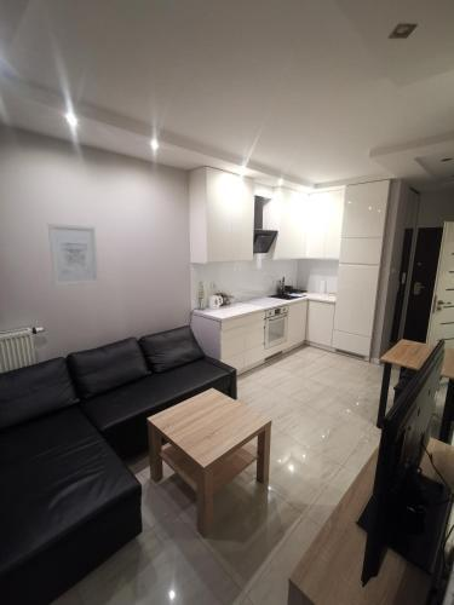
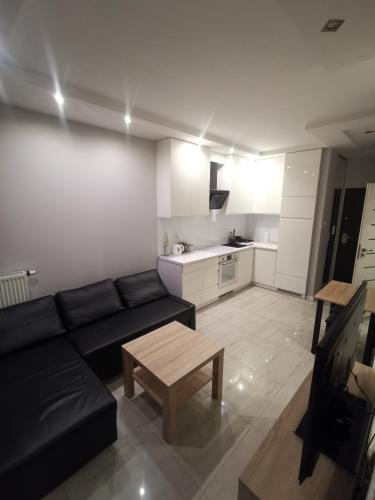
- wall art (75, 255)
